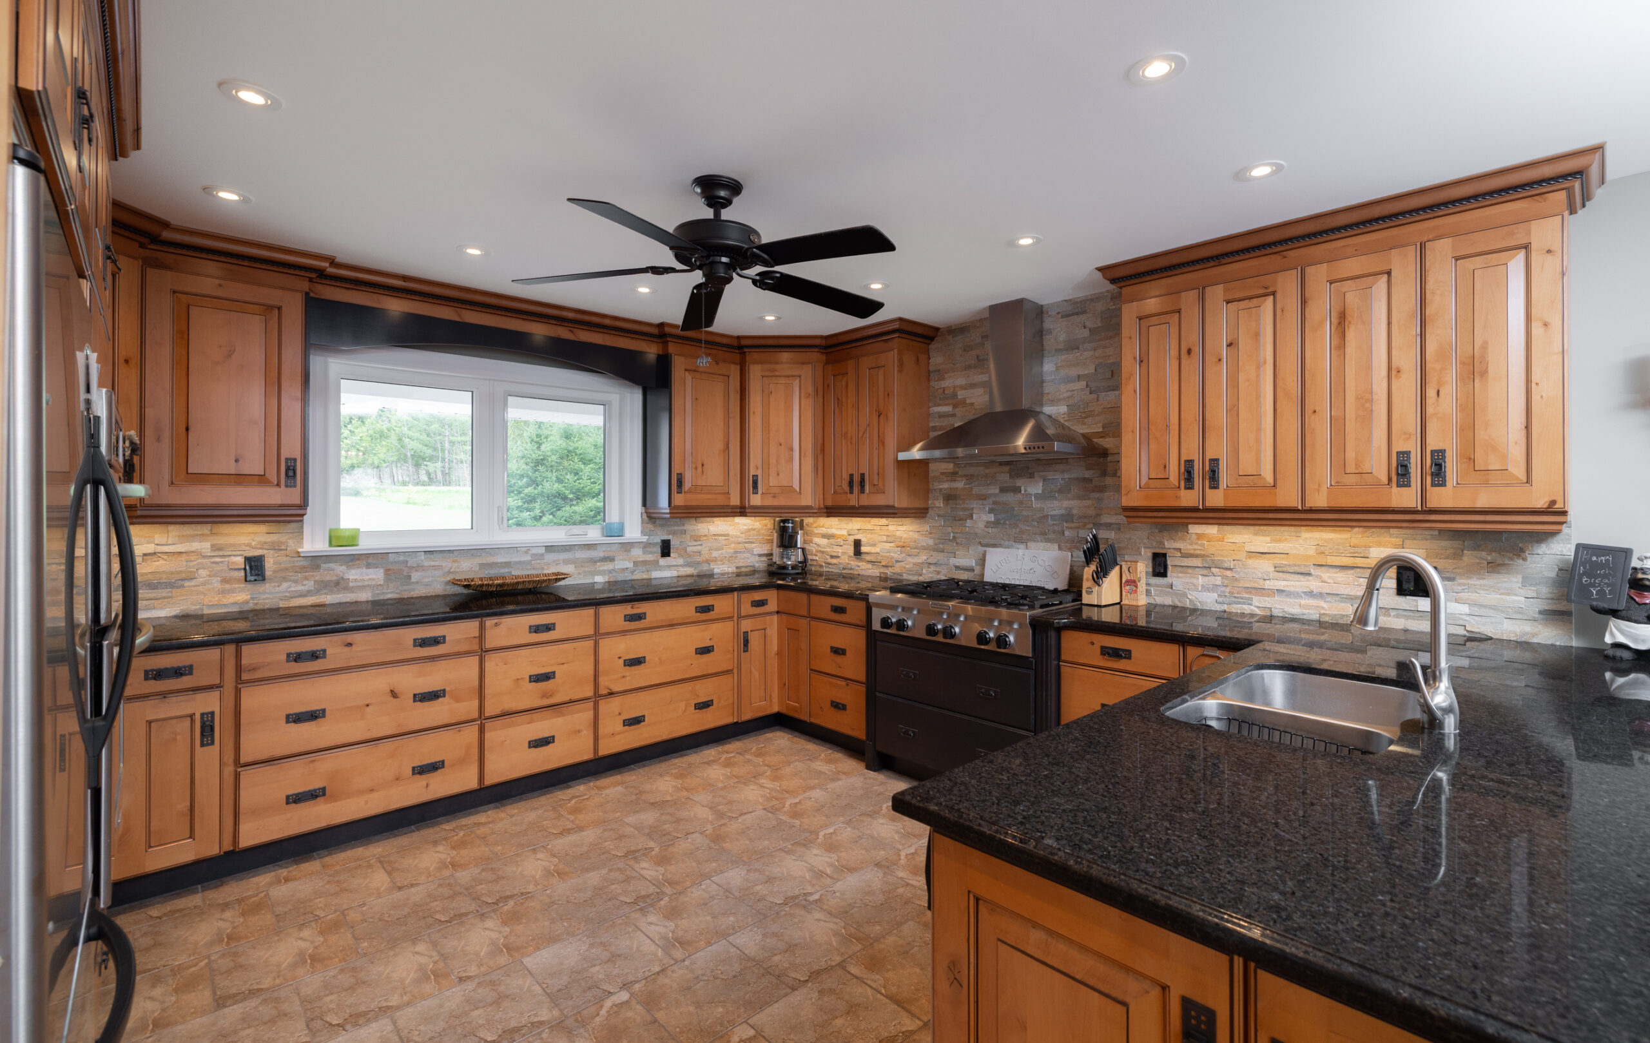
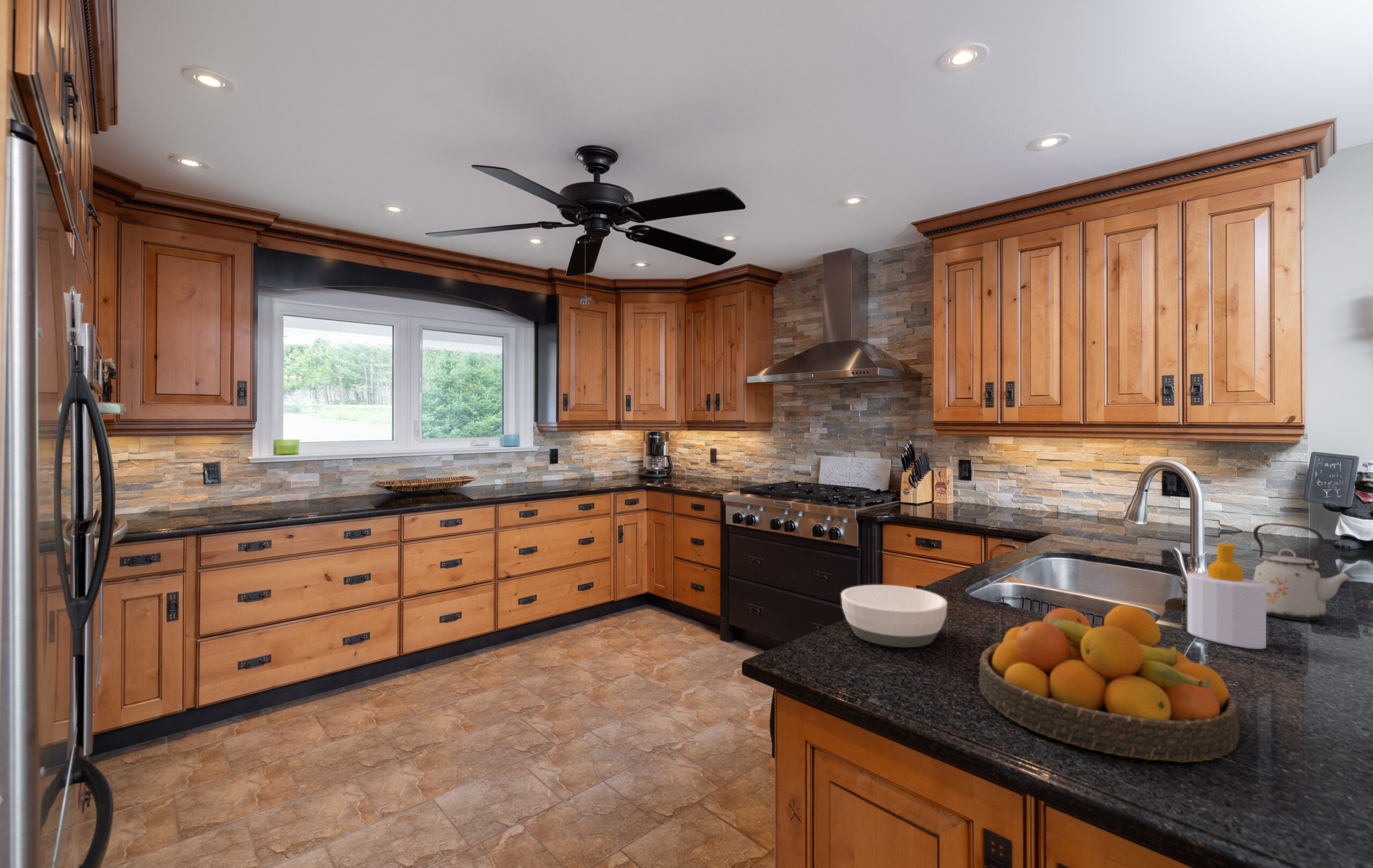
+ kettle (1301, 572)
+ bowl (892, 615)
+ soap bottle (1225, 592)
+ fruit bowl (1096, 660)
